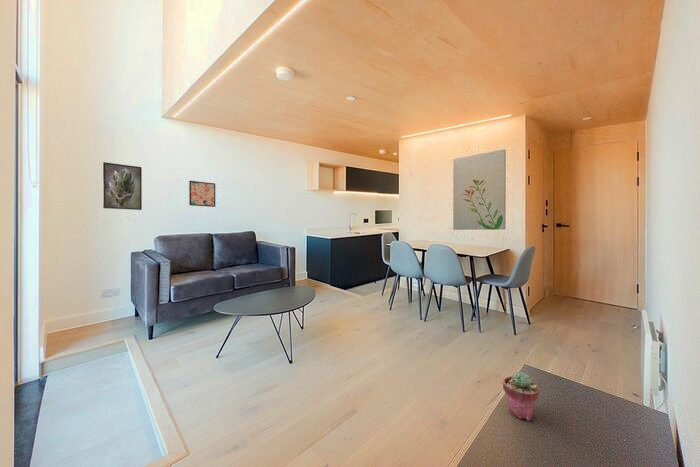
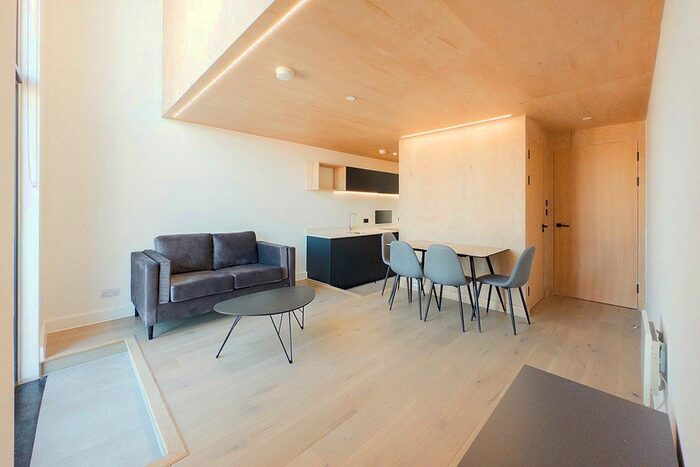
- potted succulent (520, 392)
- wall art (202, 194)
- wall art (477, 192)
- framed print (123, 186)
